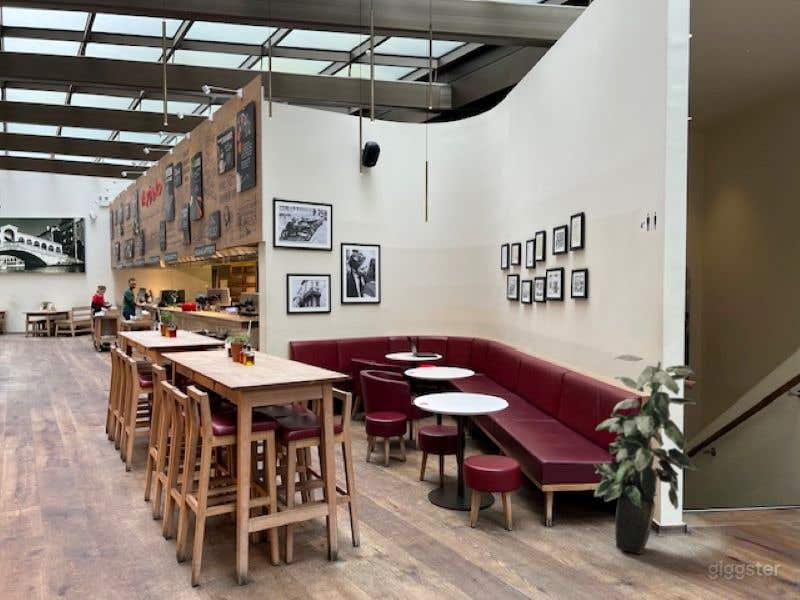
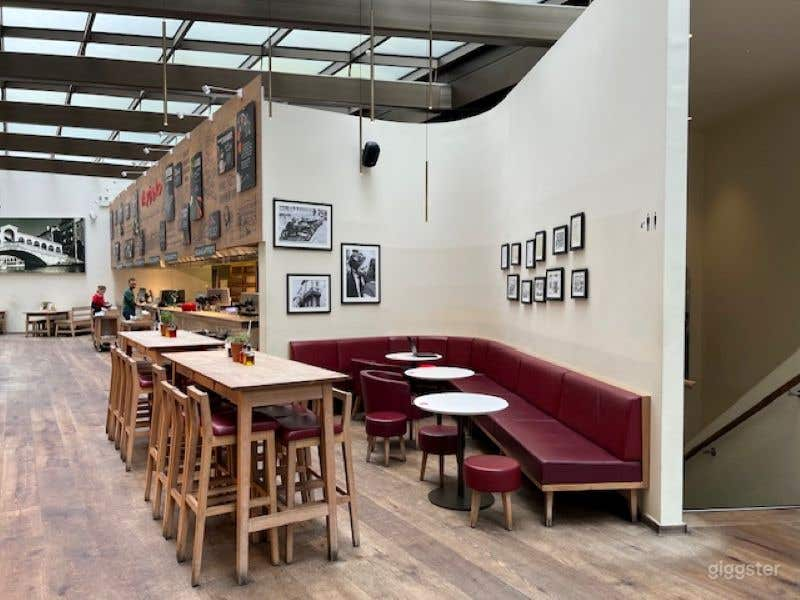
- indoor plant (640, 452)
